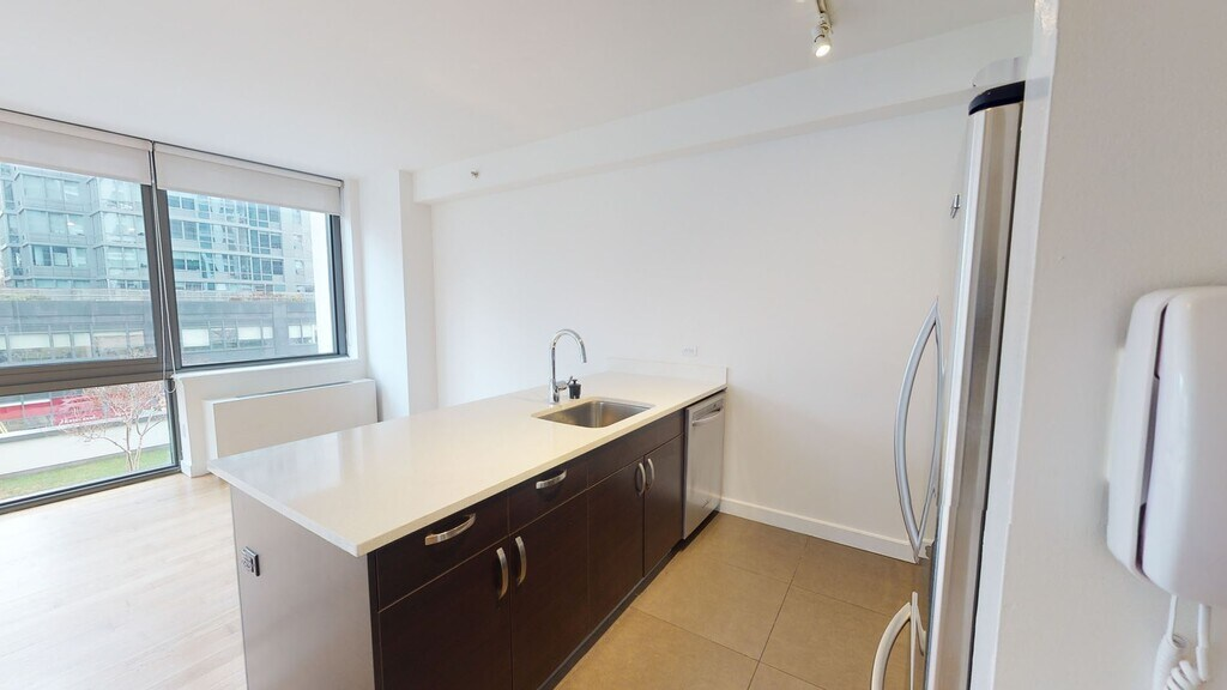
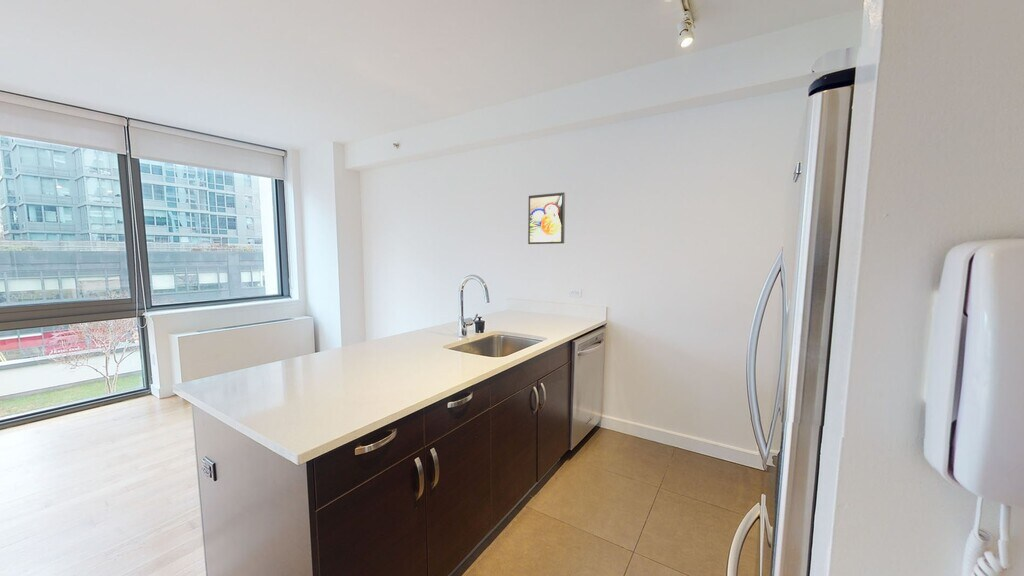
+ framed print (546, 219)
